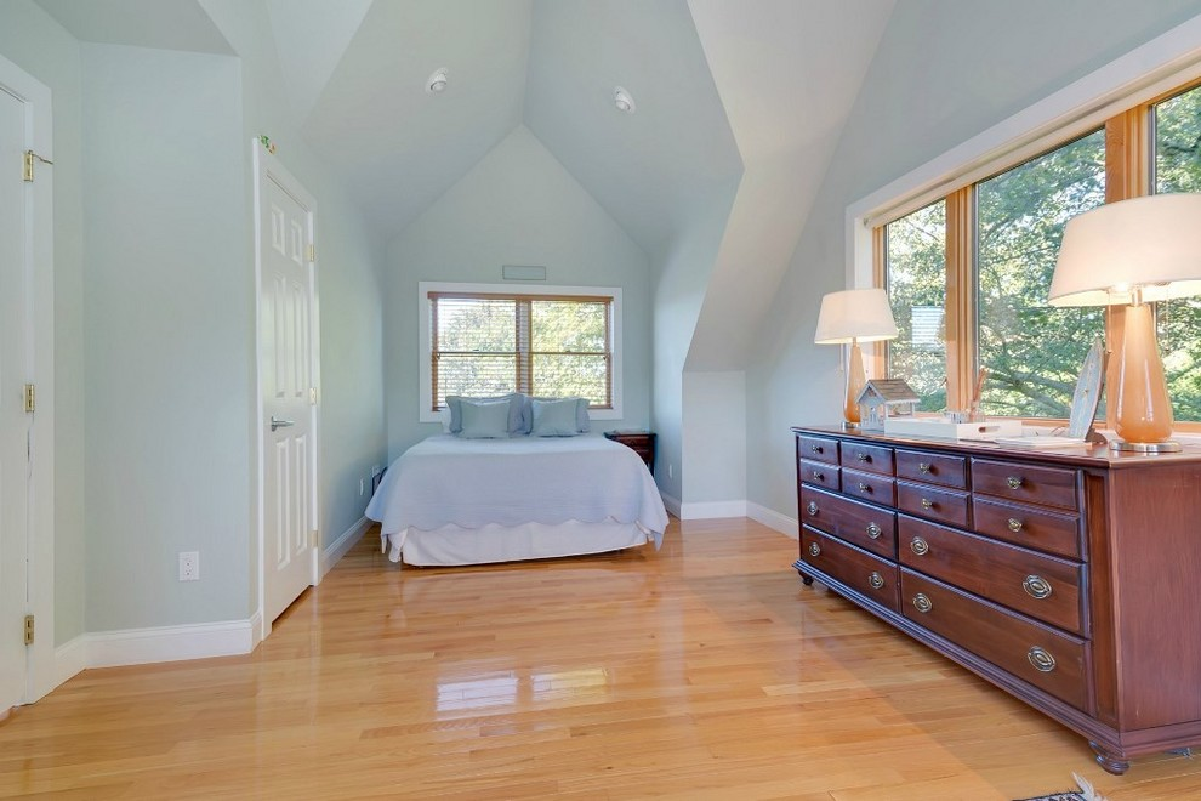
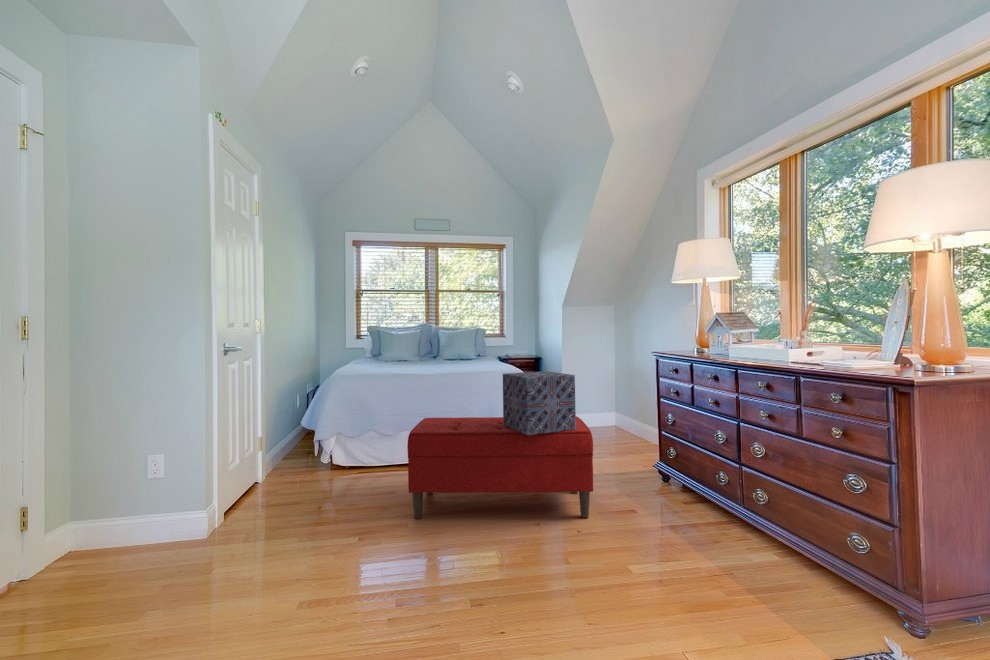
+ decorative box (538, 400)
+ bench (500, 464)
